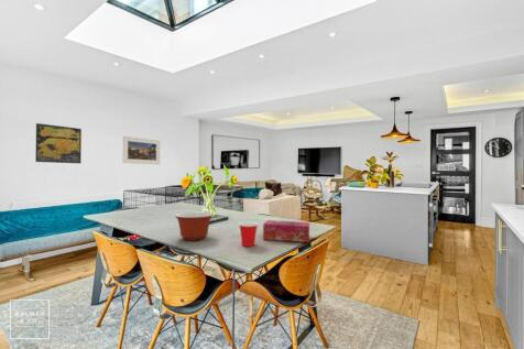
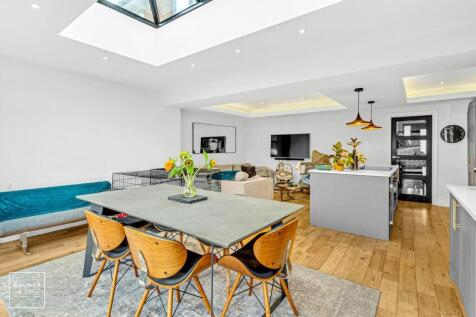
- cup (248, 233)
- tissue box (286, 230)
- mixing bowl (194, 226)
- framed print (142, 151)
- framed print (59, 144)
